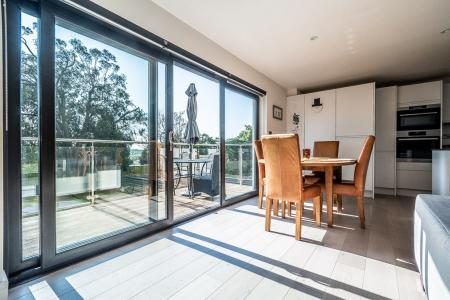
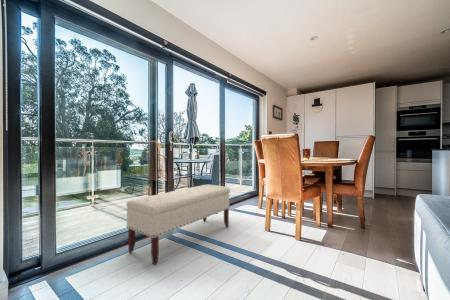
+ bench (185, 214)
